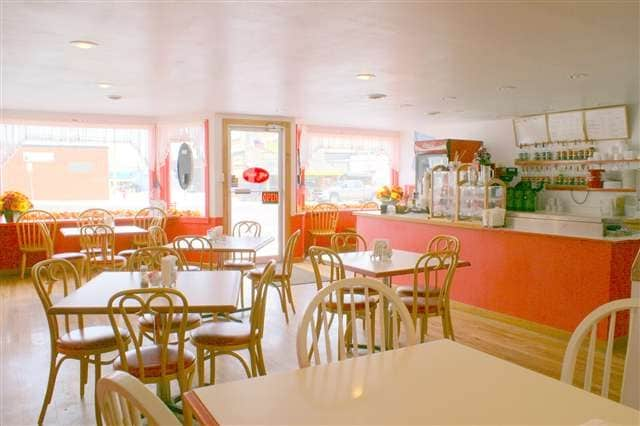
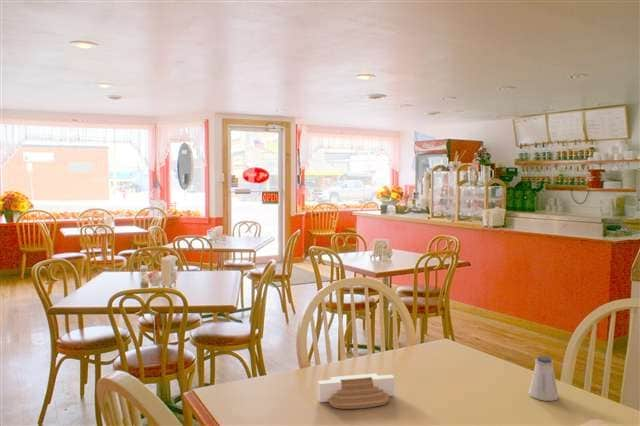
+ saltshaker (543, 376)
+ architectural model (358, 391)
